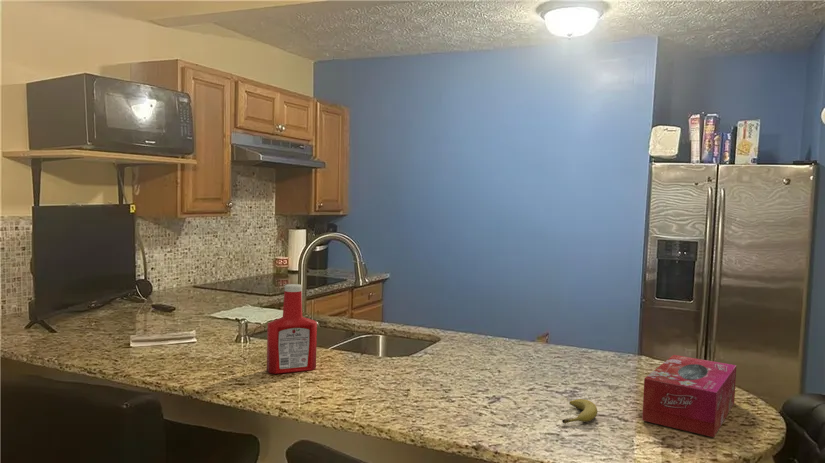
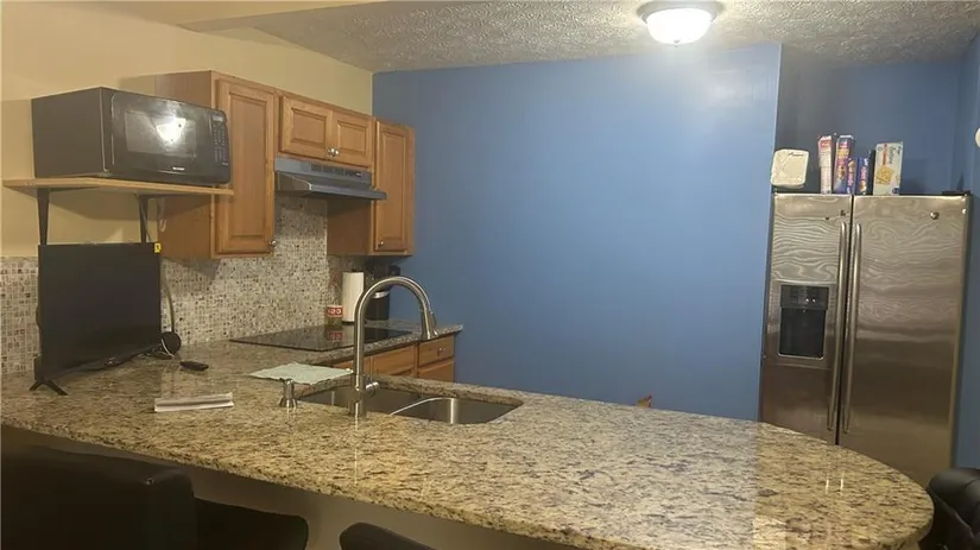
- soap bottle (292, 327)
- tissue box (691, 391)
- fruit (581, 409)
